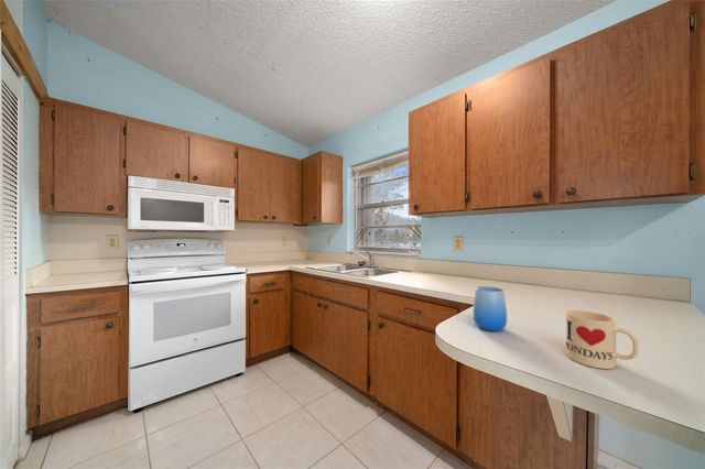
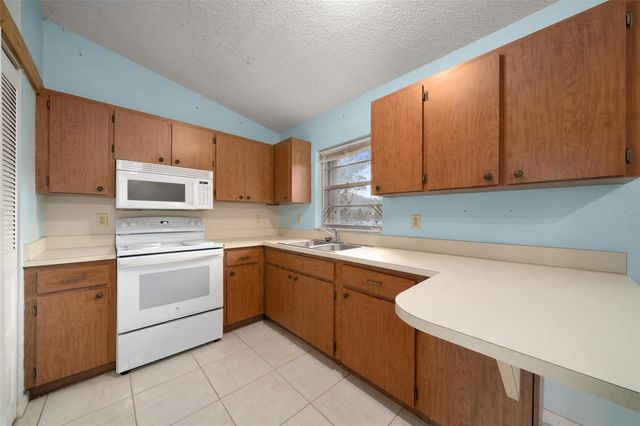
- cup (489, 307)
- mug (599, 339)
